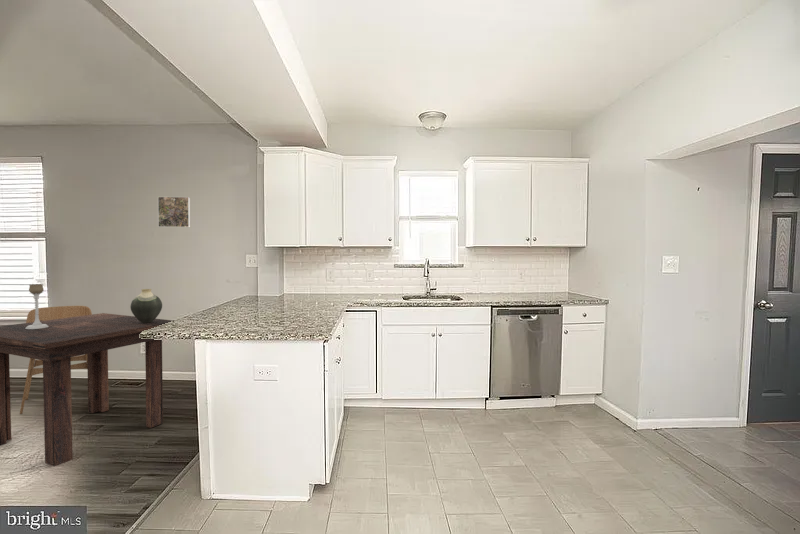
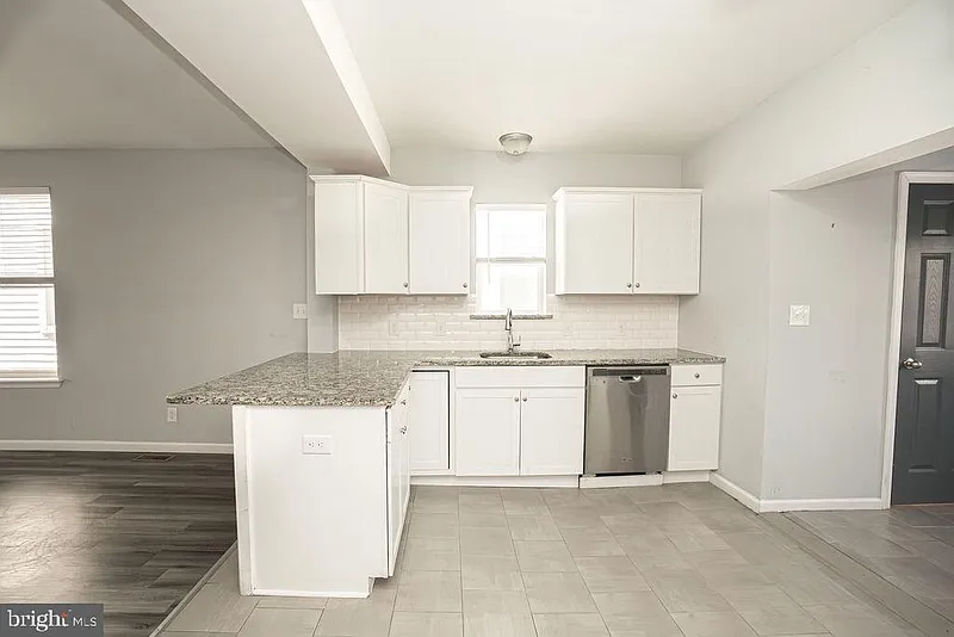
- vase (146, 305)
- candle holder (36, 305)
- dining table (88, 379)
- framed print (174, 212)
- dining chair (71, 357)
